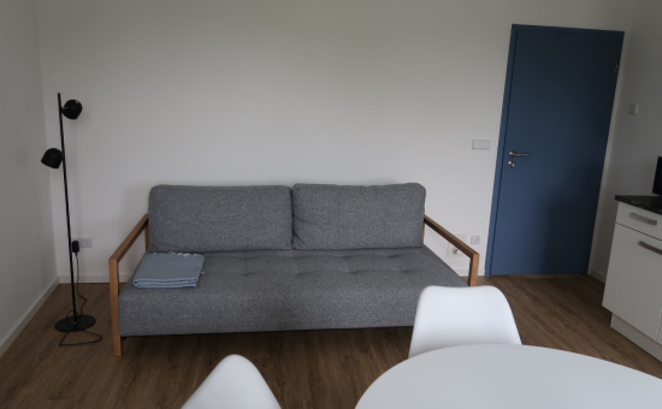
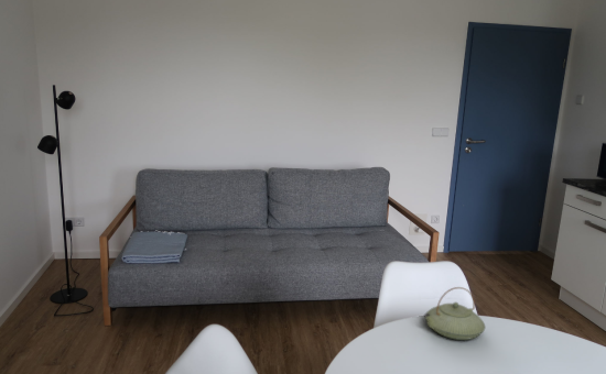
+ teapot (452, 309)
